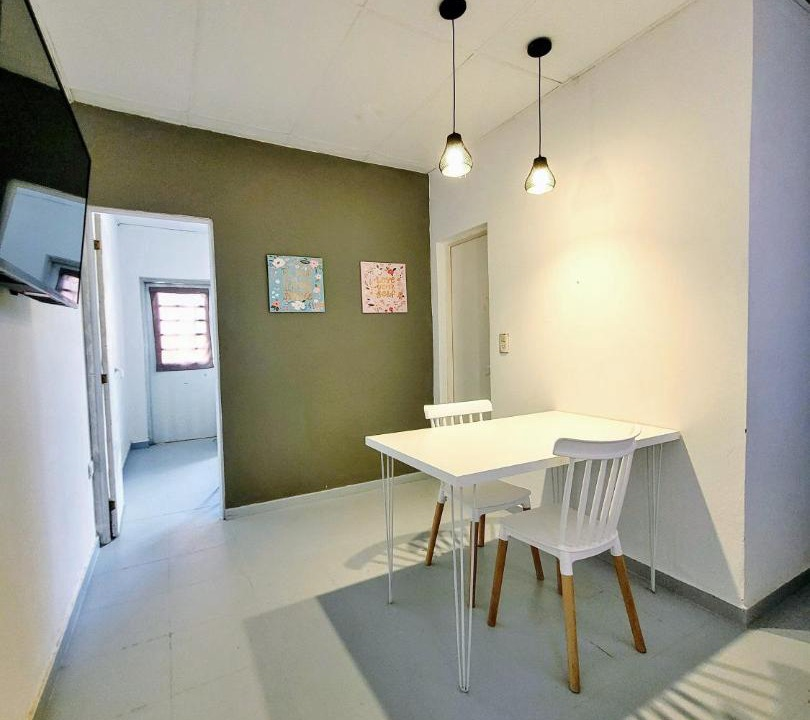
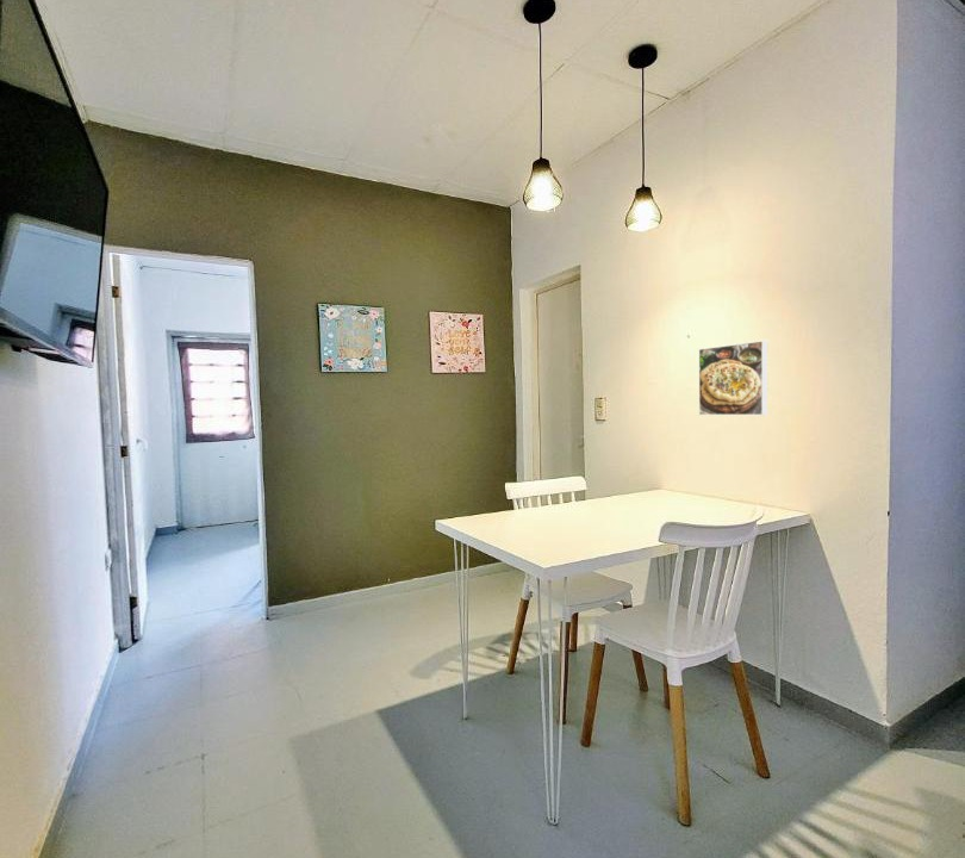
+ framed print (730, 380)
